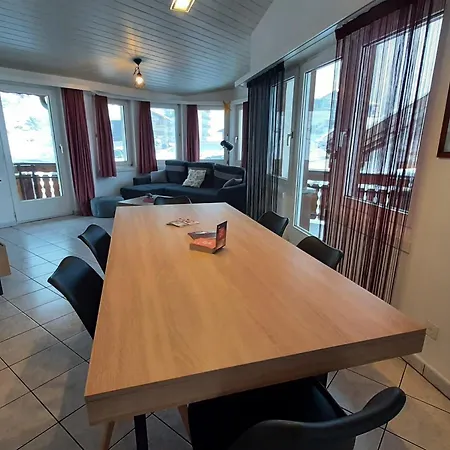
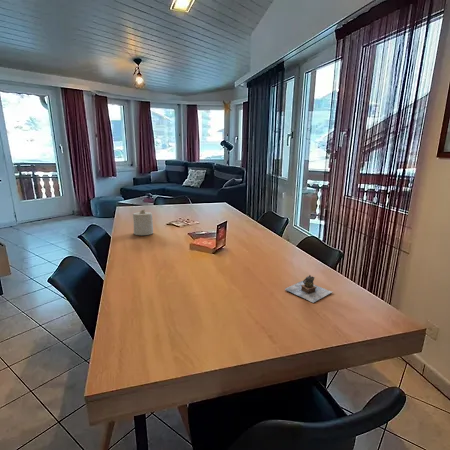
+ teapot (309, 283)
+ candle (142, 221)
